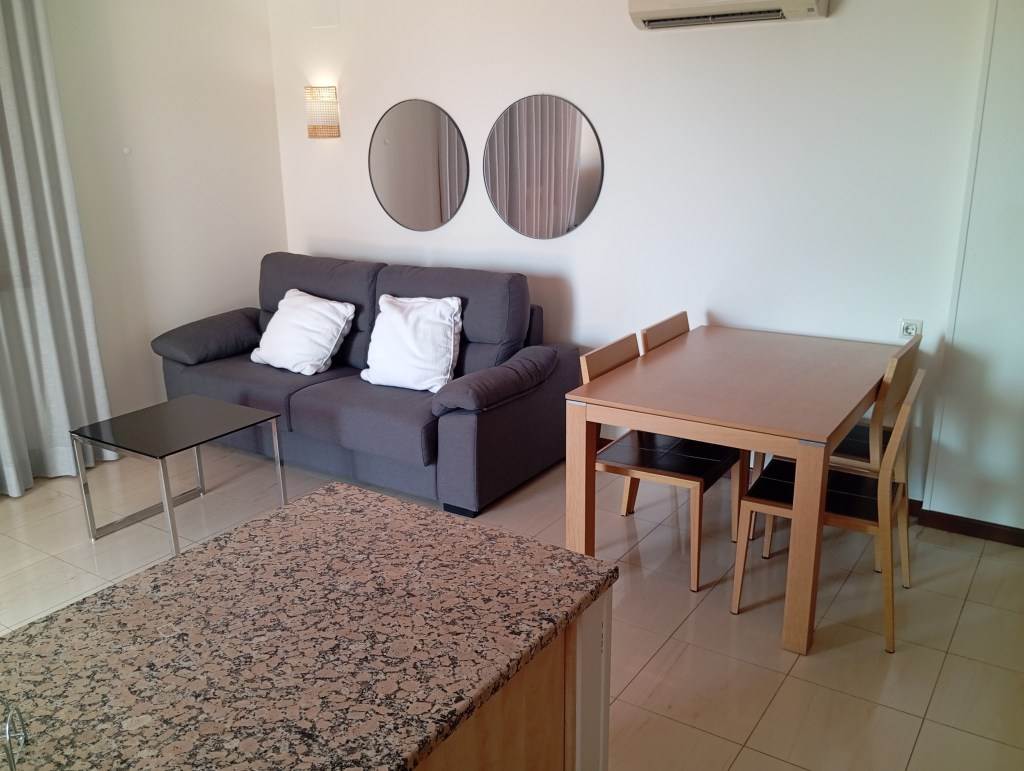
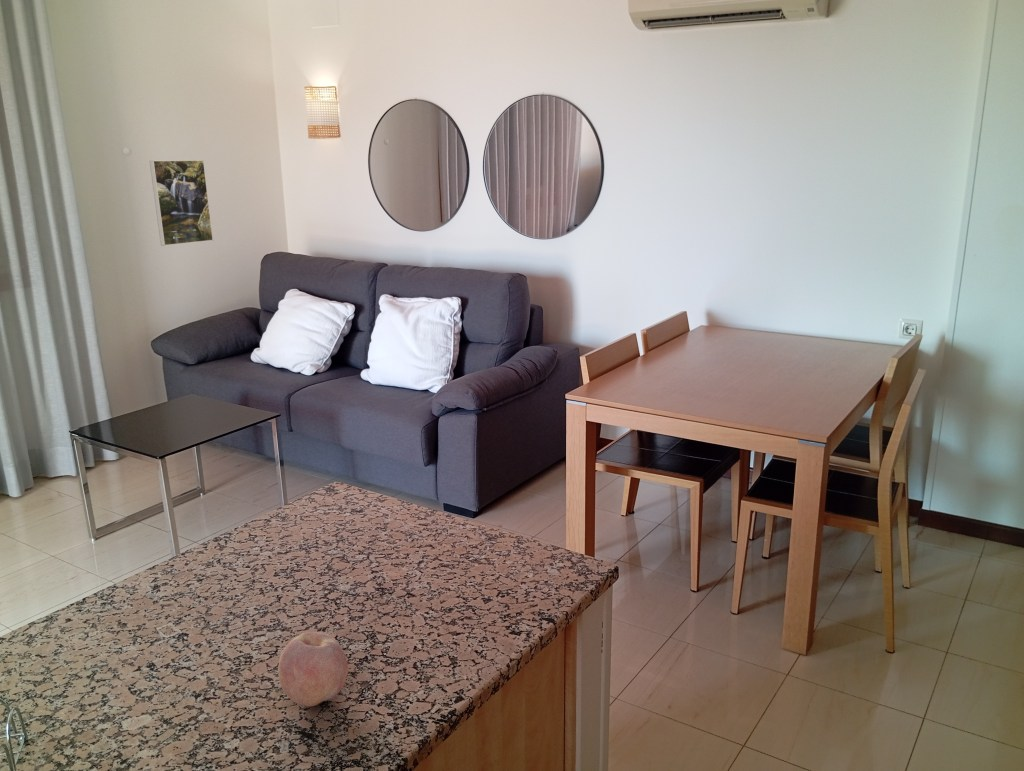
+ fruit (312, 669)
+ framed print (182, 202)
